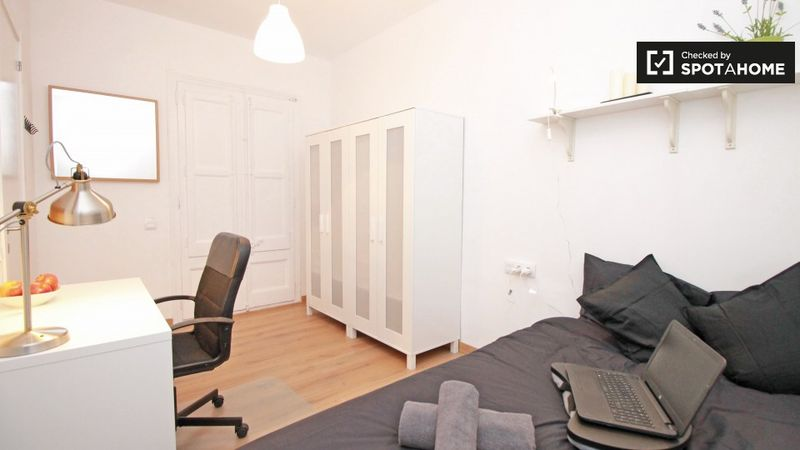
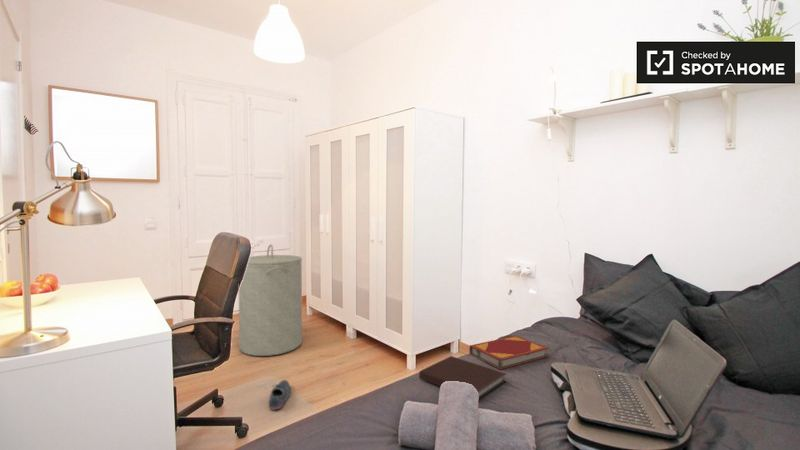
+ notebook (462, 376)
+ hardback book (508, 350)
+ laundry hamper (270, 294)
+ shoe (280, 390)
